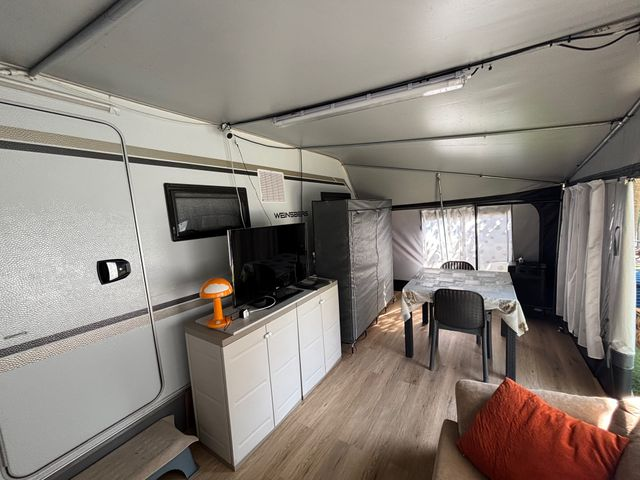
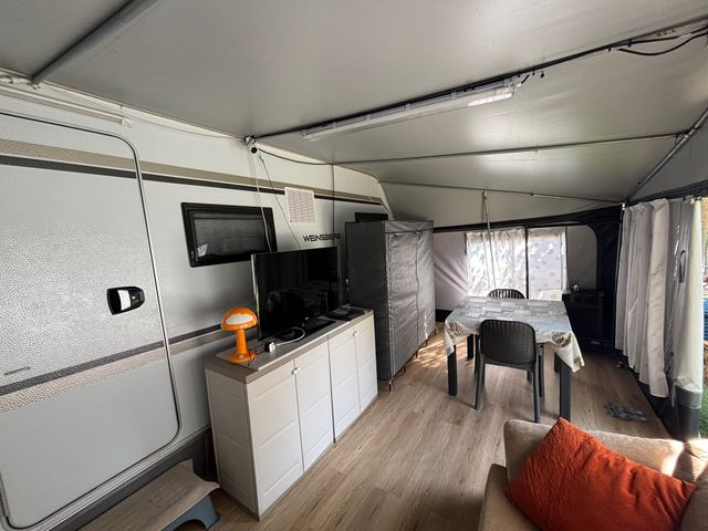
+ slippers (625, 412)
